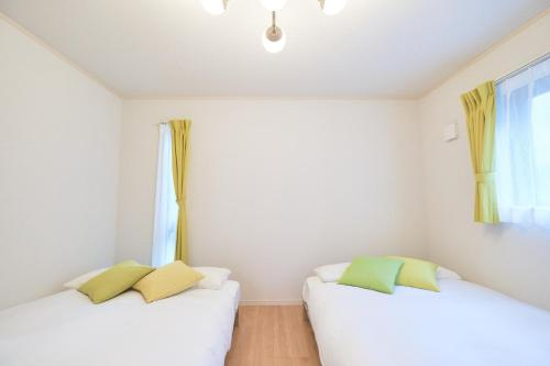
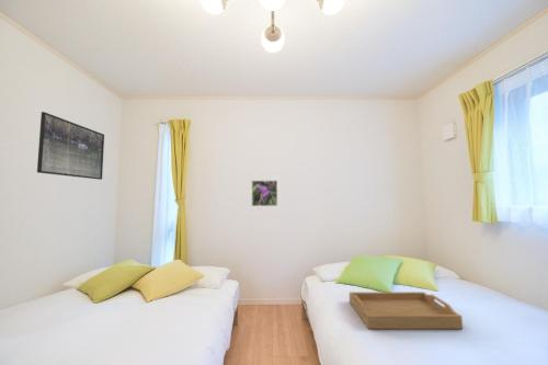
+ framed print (264, 193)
+ serving tray (399, 306)
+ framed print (76, 150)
